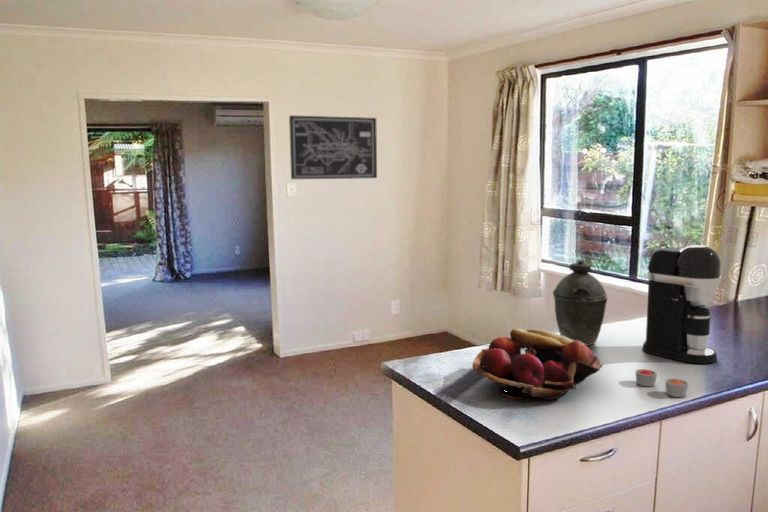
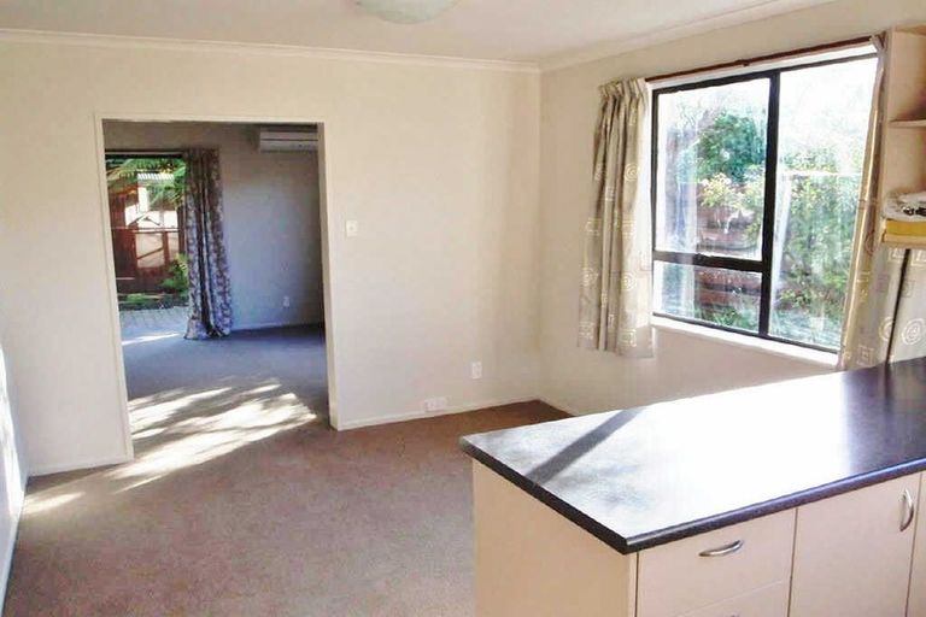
- kettle (579, 301)
- wall art (334, 148)
- candle (665, 381)
- fruit basket (534, 359)
- coffee maker (681, 299)
